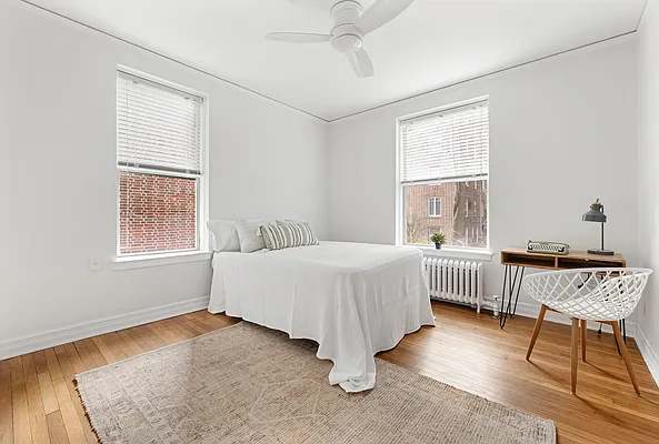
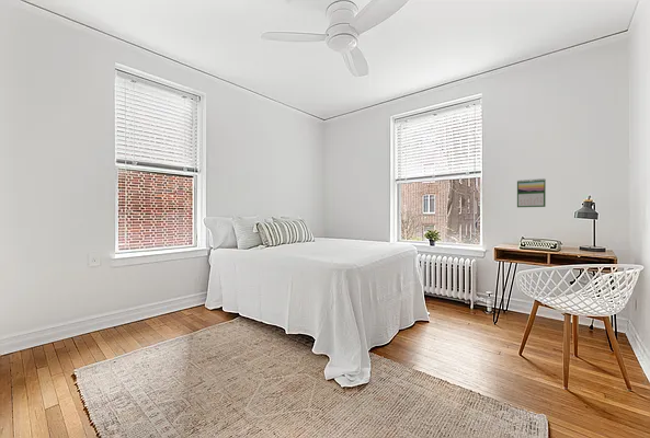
+ calendar (531, 193)
